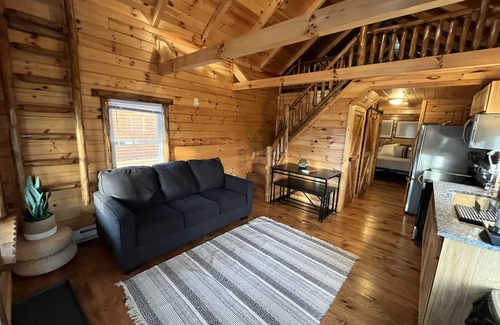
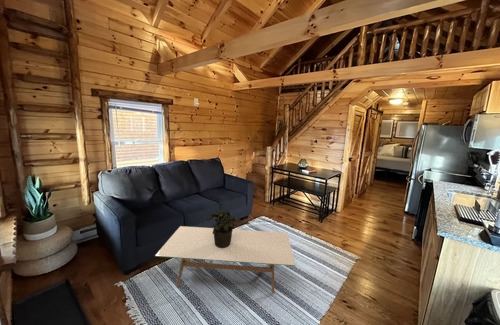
+ potted plant (221, 226)
+ coffee table (228, 257)
